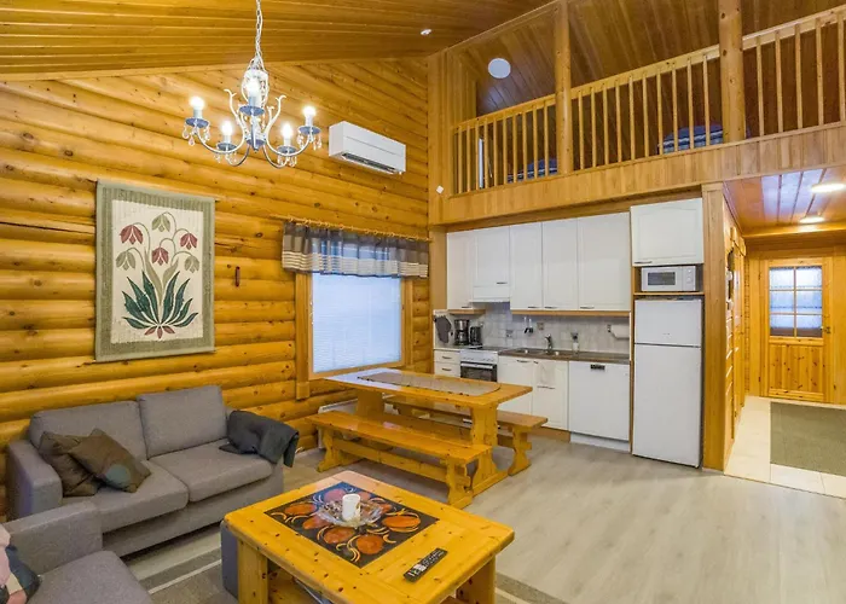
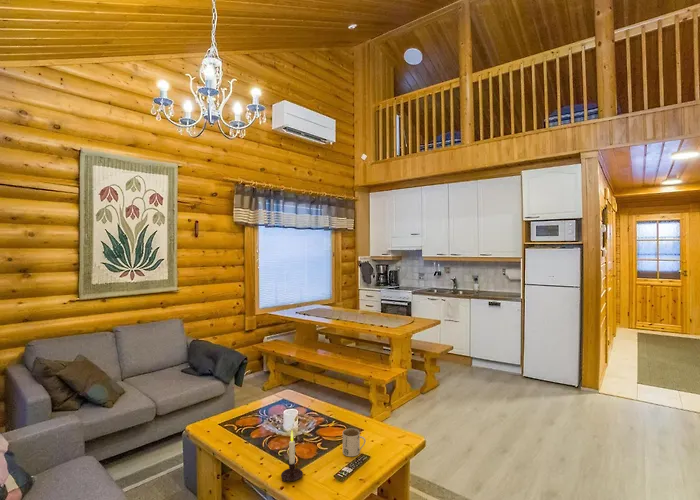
+ mug (354, 443)
+ candle (290, 454)
